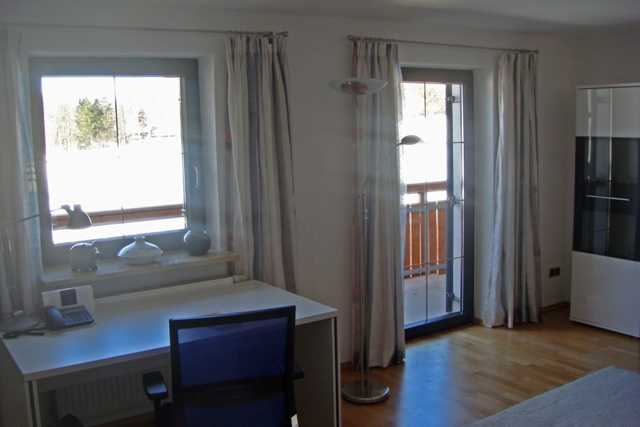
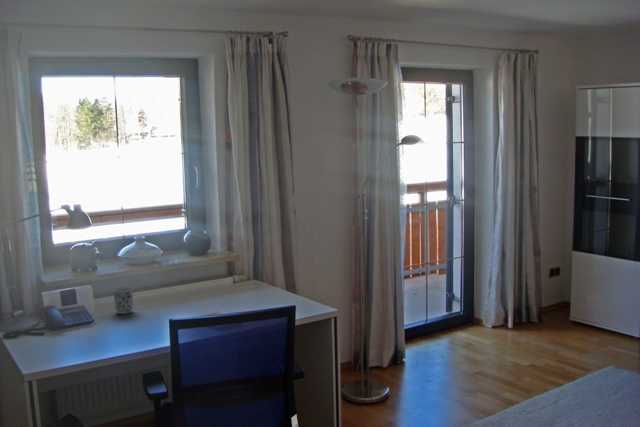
+ cup (123, 300)
